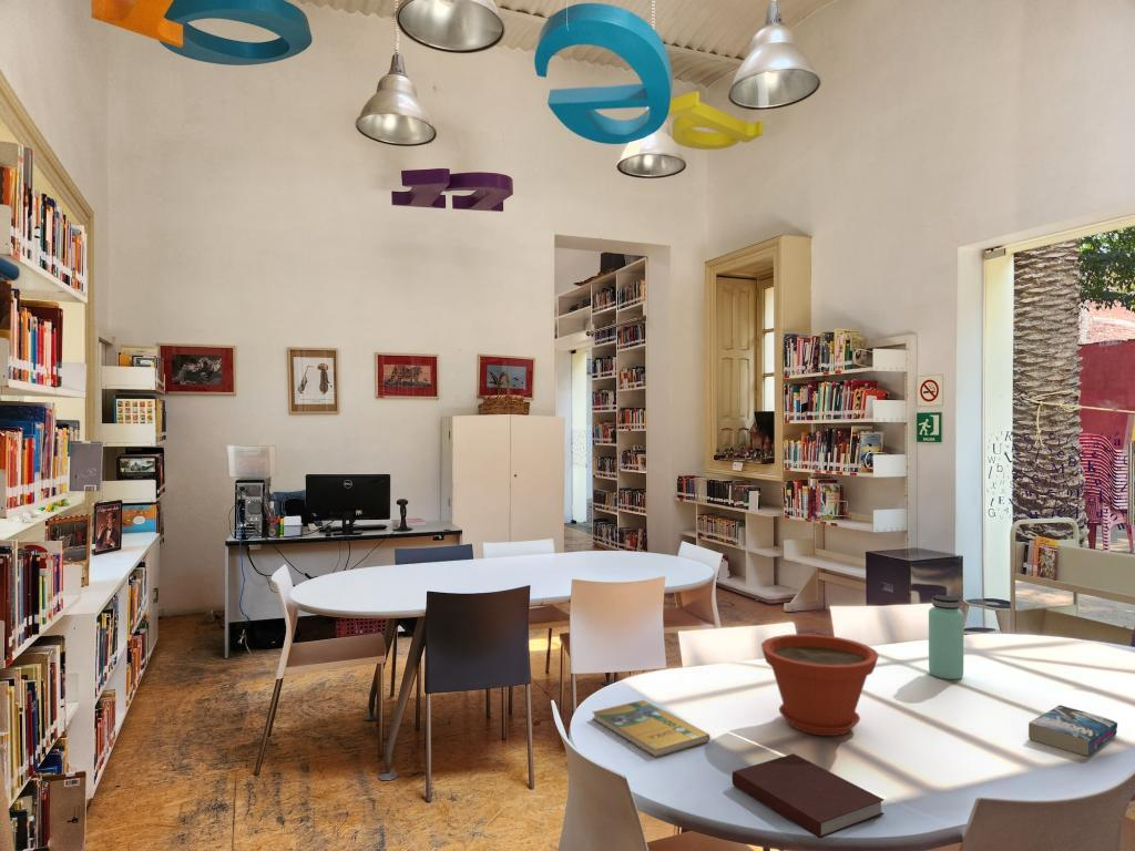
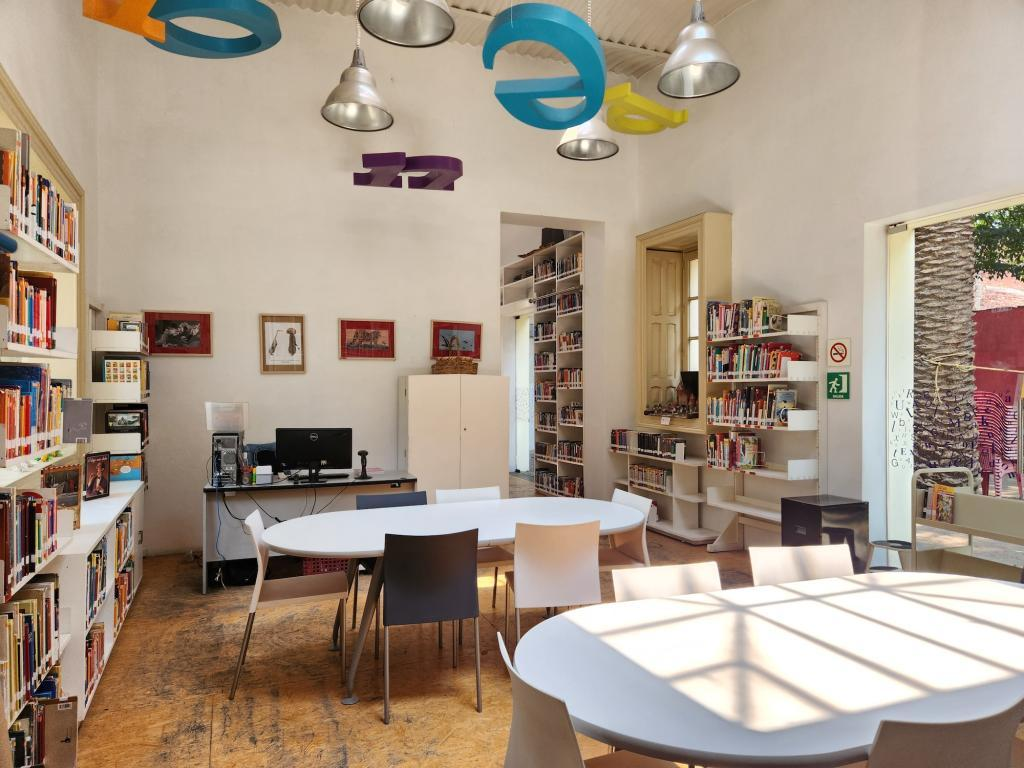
- notebook (805, 791)
- plant pot (818, 686)
- booklet (648, 726)
- bottle (945, 636)
- book (1072, 728)
